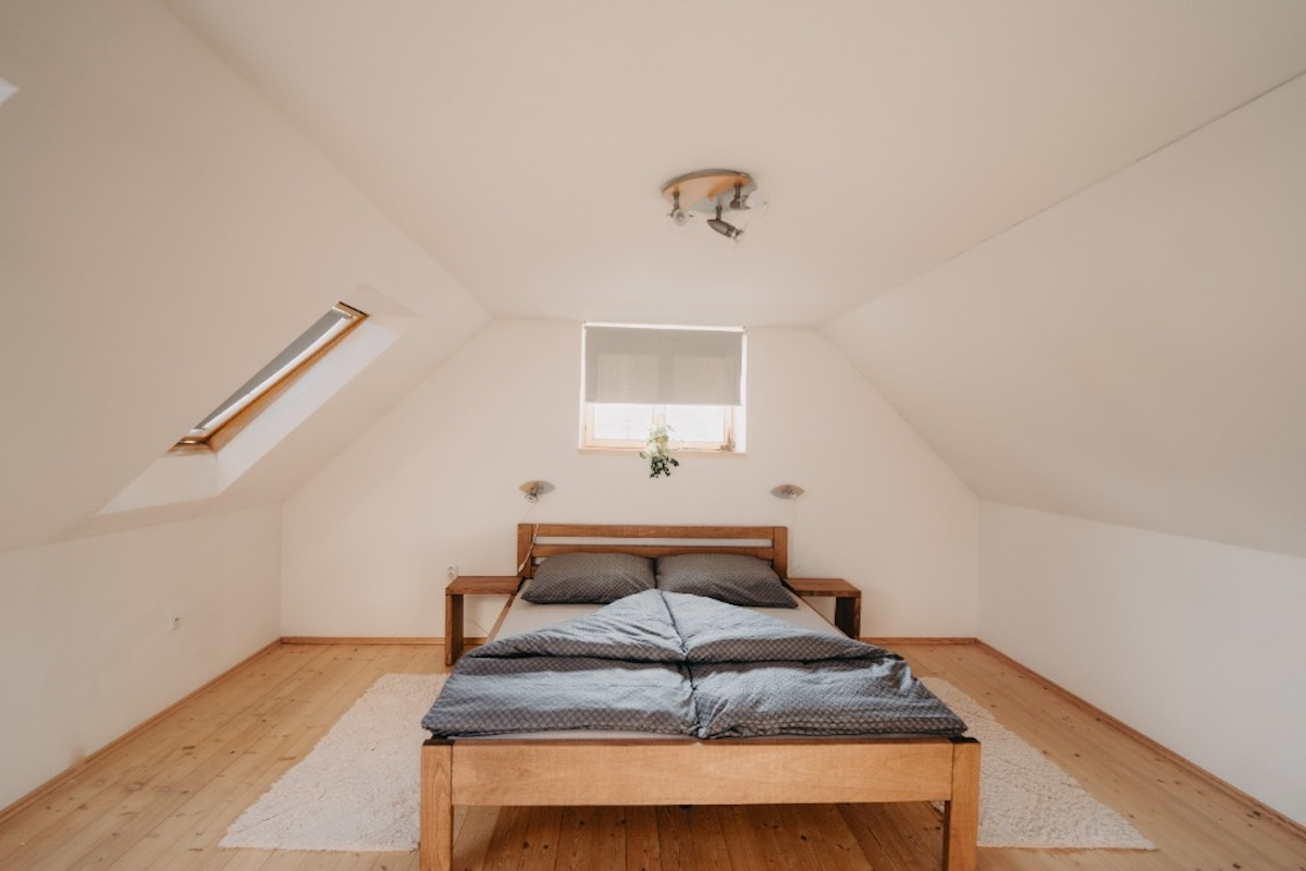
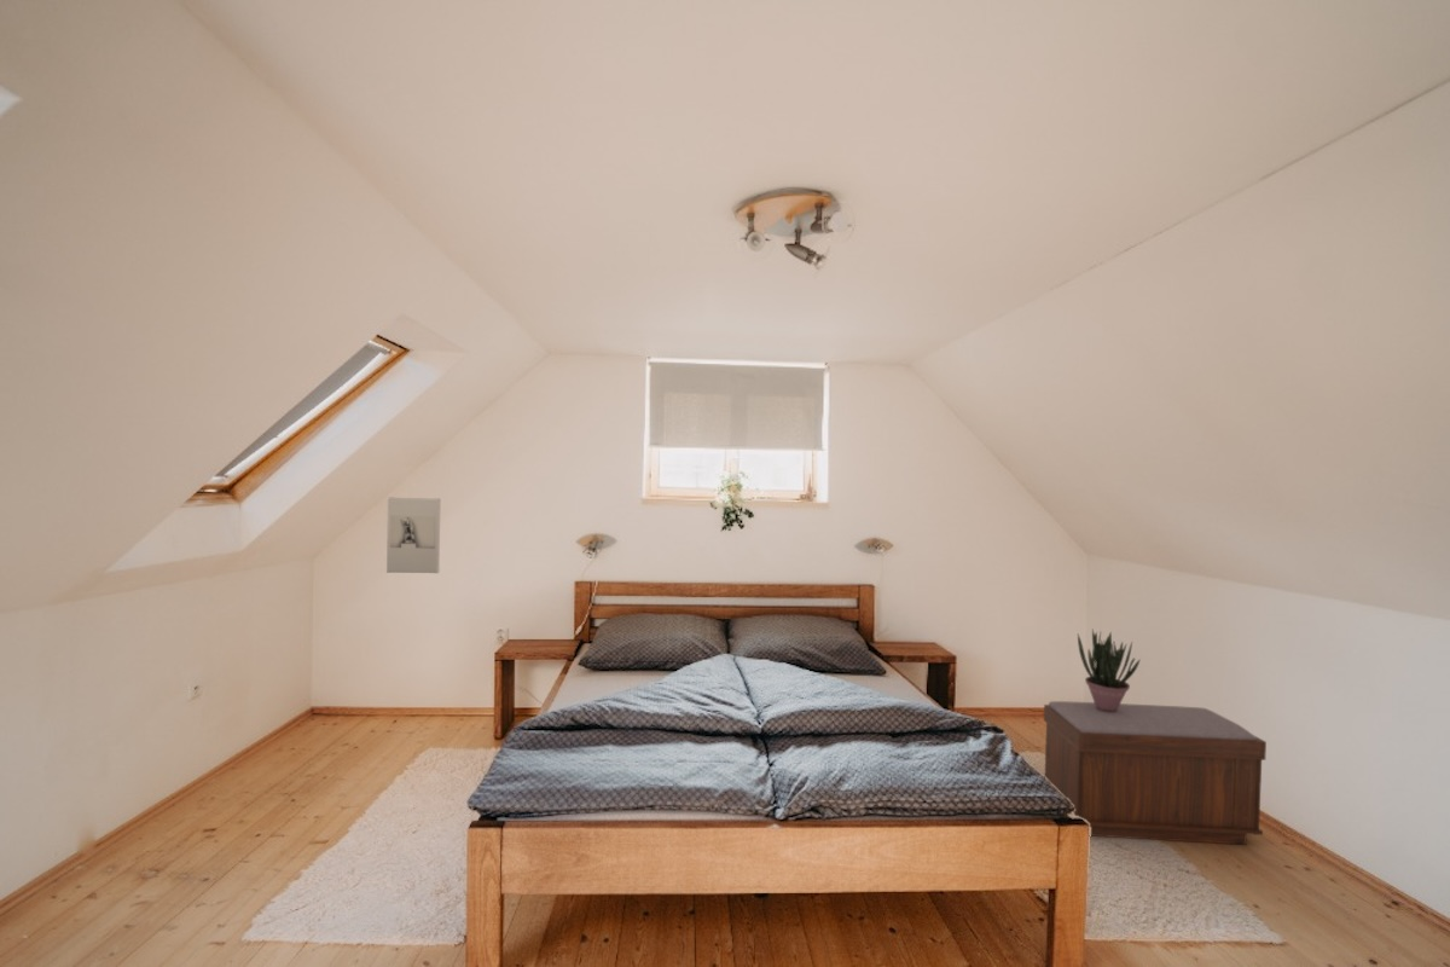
+ bench (1146, 768)
+ potted plant (1106, 670)
+ wall sculpture (413, 534)
